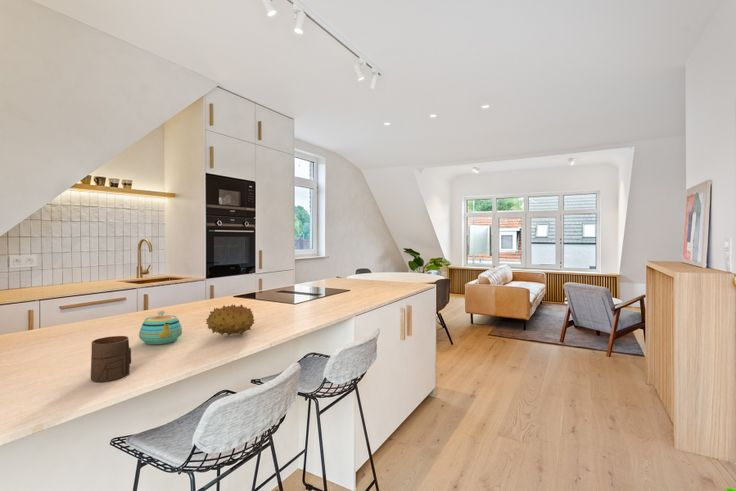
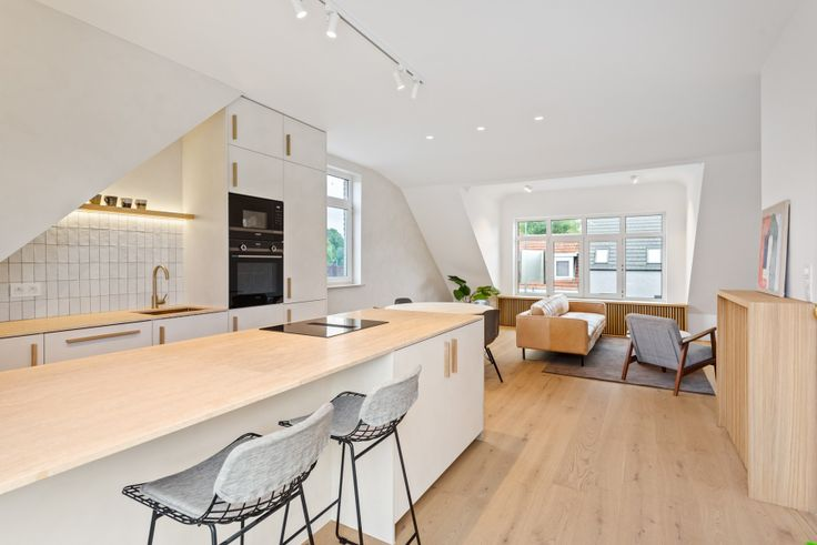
- teapot (161, 326)
- cup (111, 357)
- fruit (230, 319)
